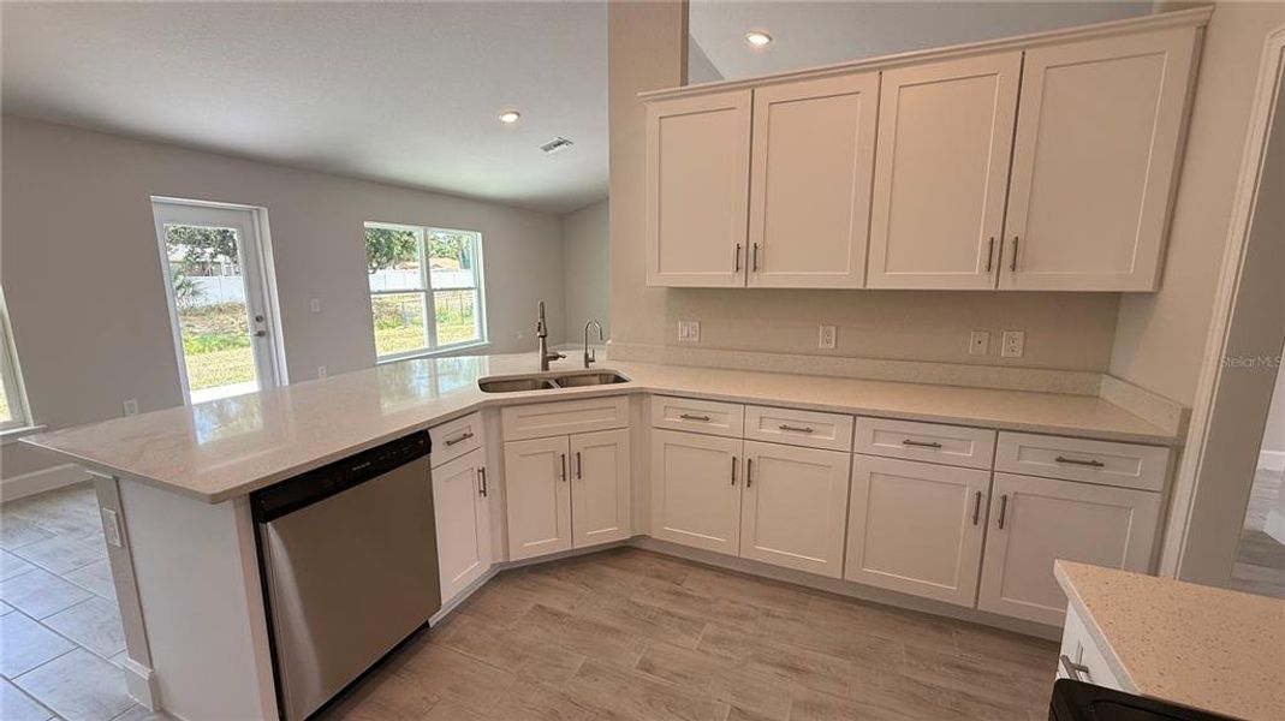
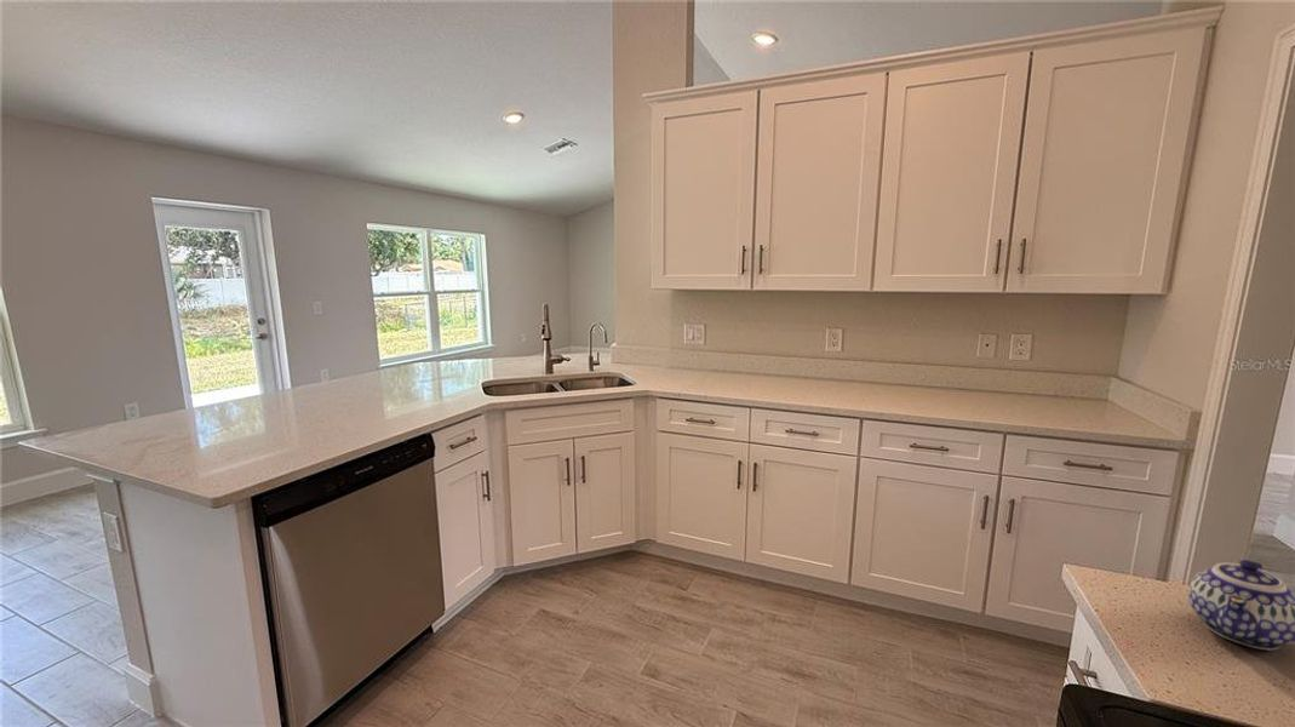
+ teapot (1245, 597)
